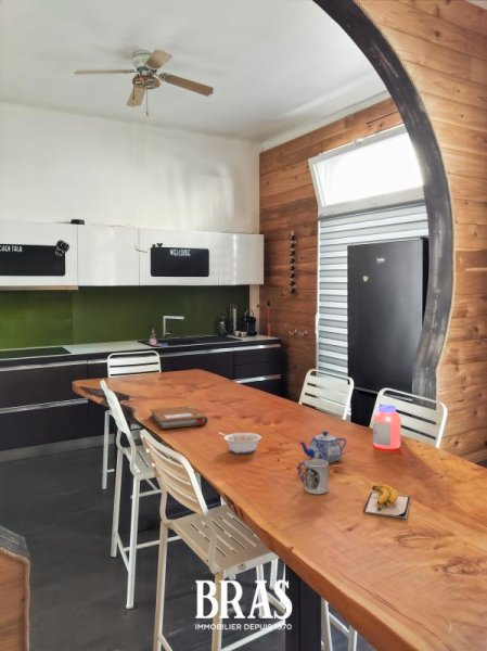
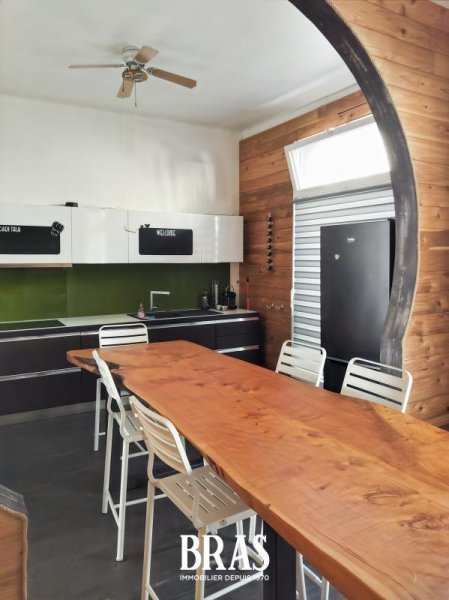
- legume (241, 442)
- banana (387, 497)
- teapot (322, 446)
- notebook (178, 417)
- cup (311, 474)
- jar (386, 425)
